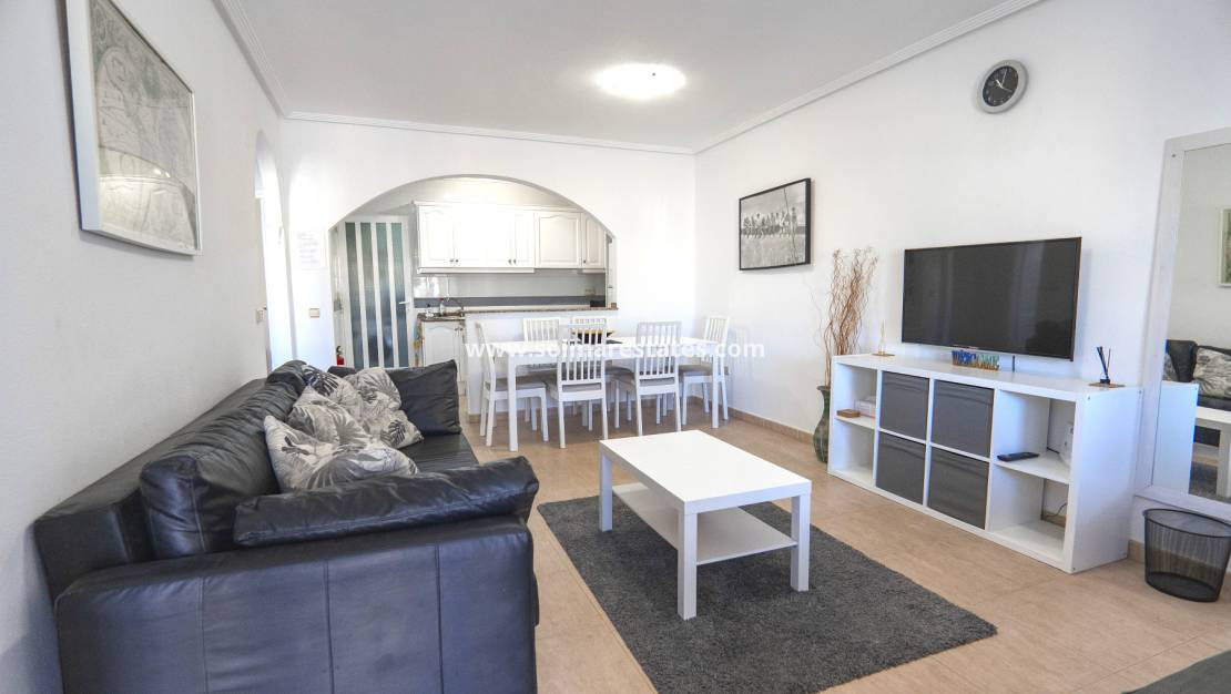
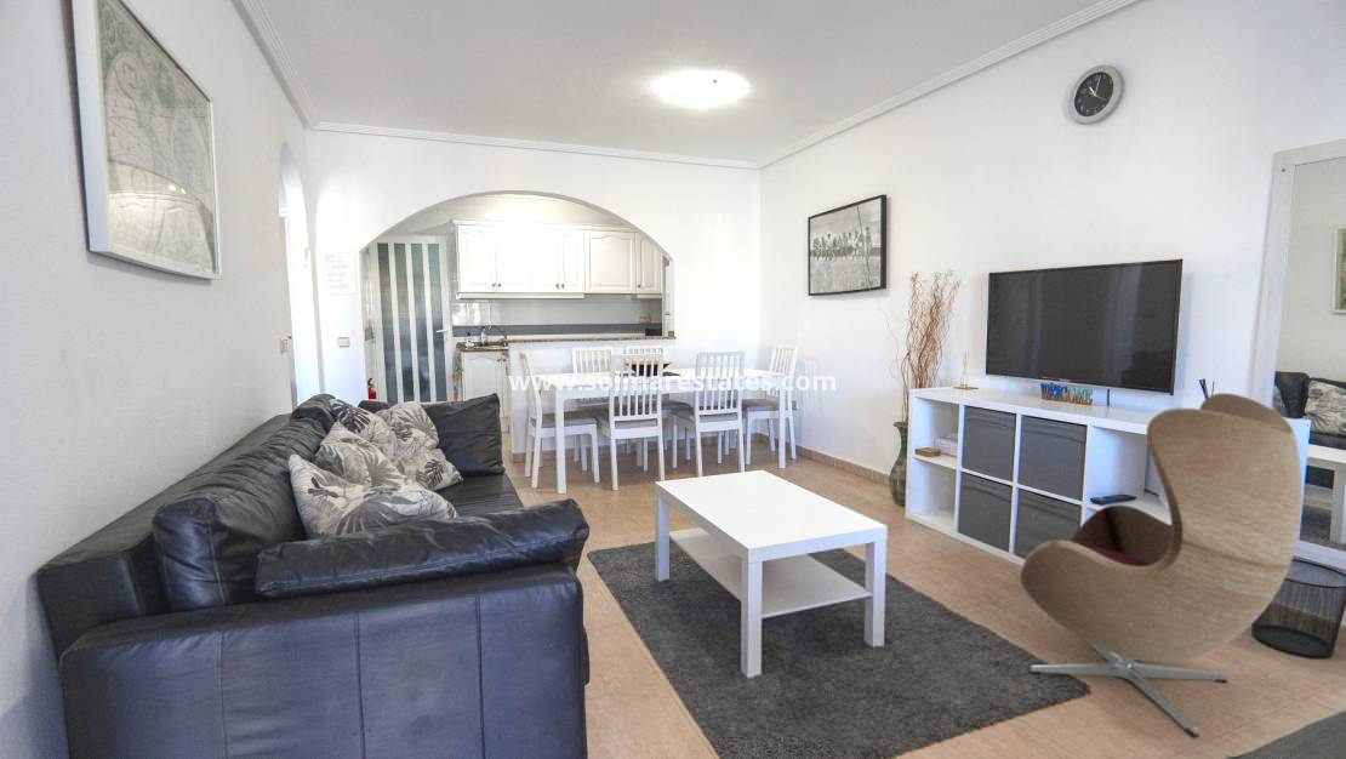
+ armchair (1150, 541)
